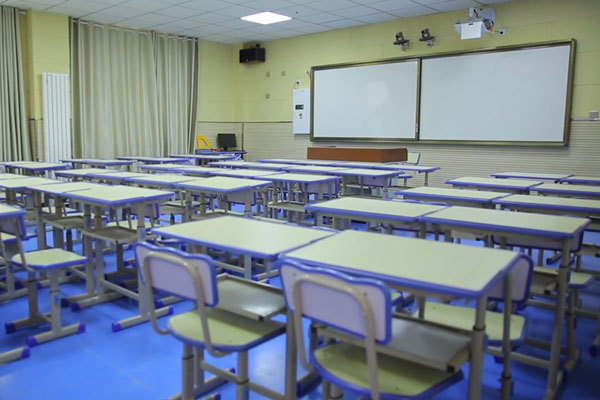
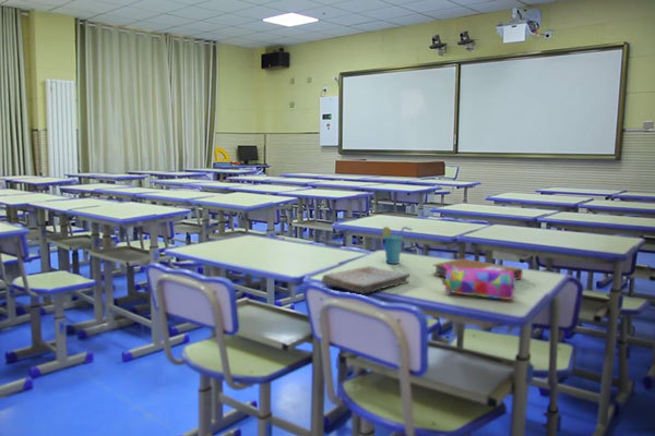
+ cup (395, 244)
+ book (366, 278)
+ notebook (478, 268)
+ pencil case (478, 281)
